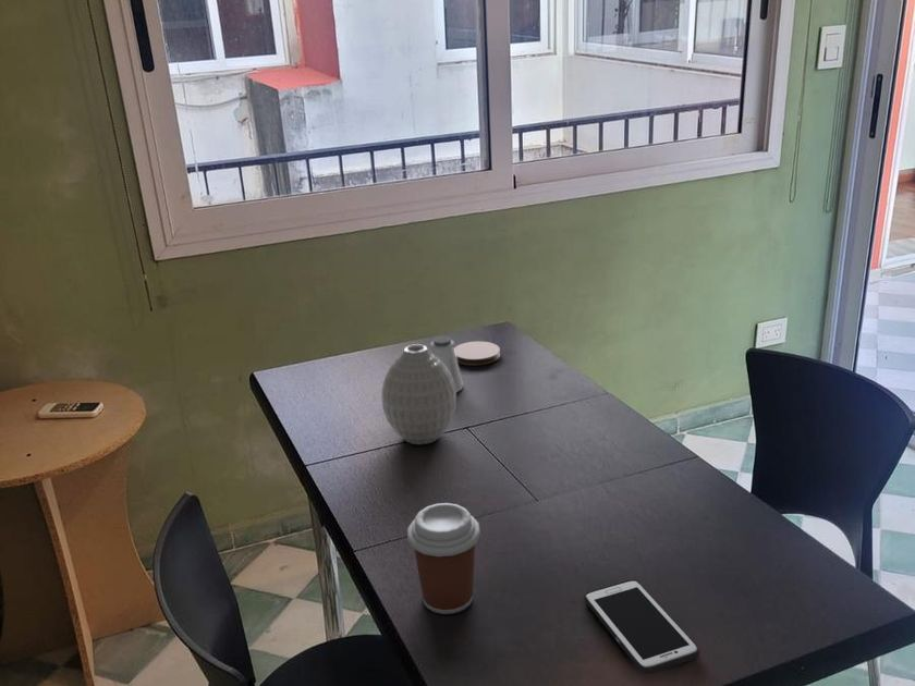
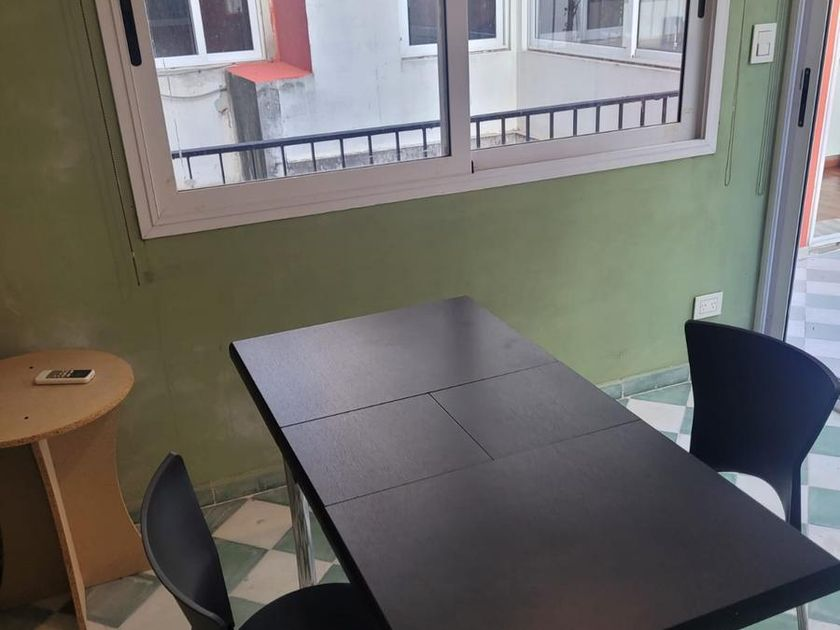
- coaster (476, 353)
- vase (418, 393)
- coffee cup (444, 558)
- cell phone (638, 623)
- saltshaker (443, 363)
